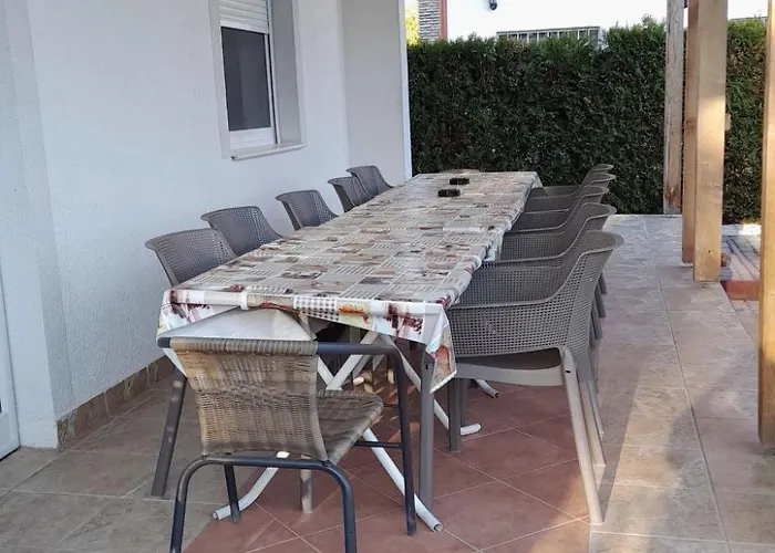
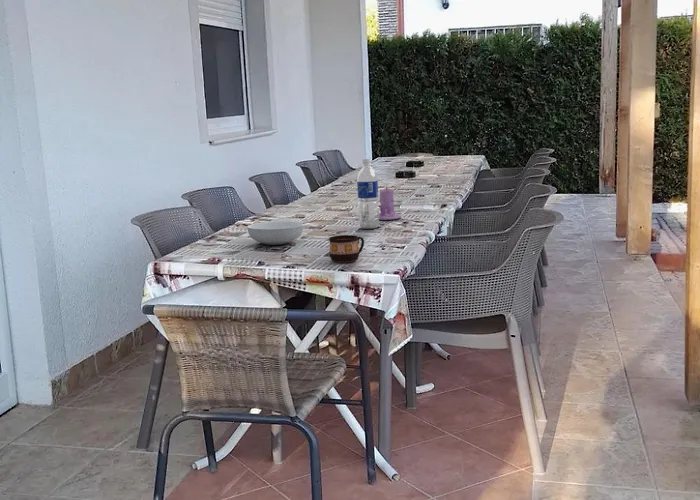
+ serving bowl (275, 233)
+ candle (387, 201)
+ cup (345, 249)
+ water bottle (367, 193)
